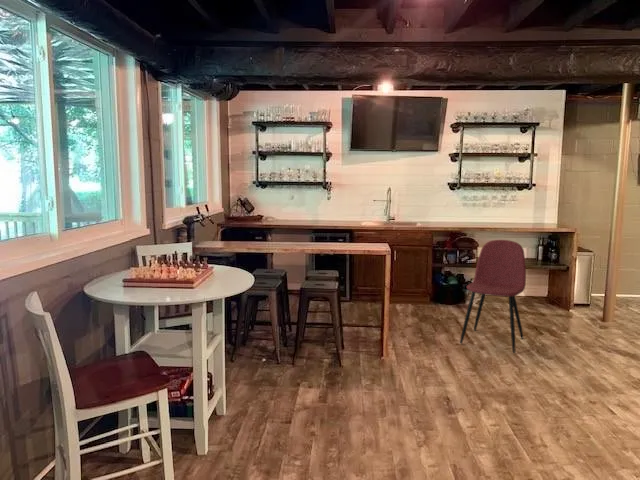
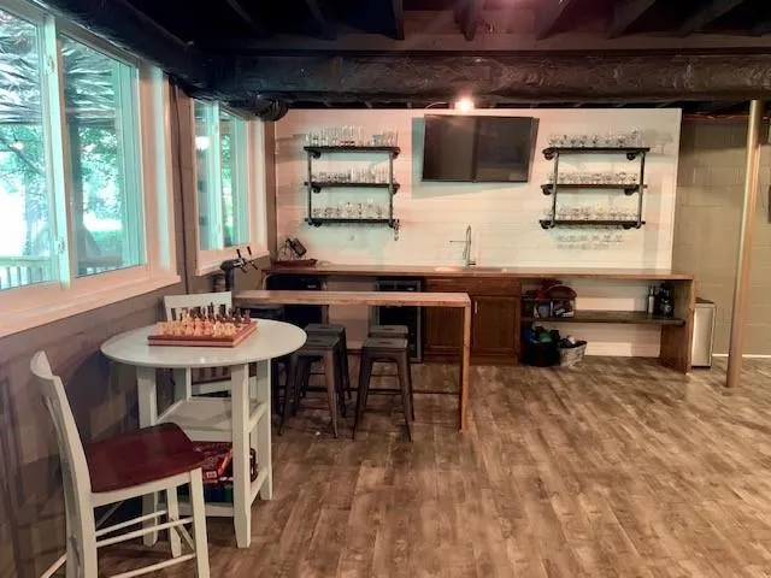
- dining chair (495, 292)
